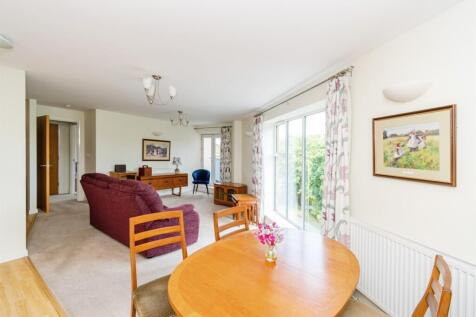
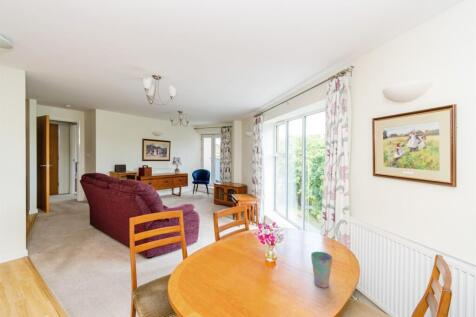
+ cup (321, 269)
